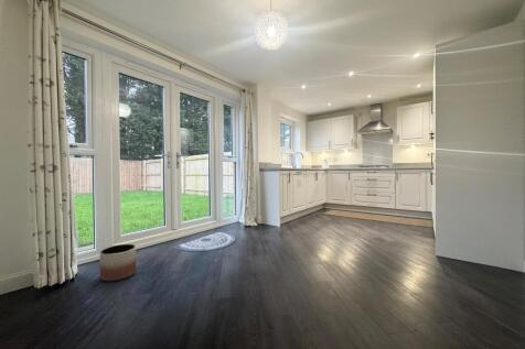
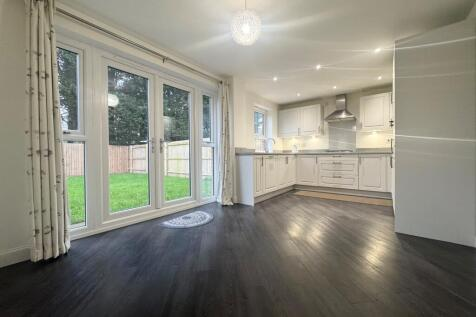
- planter (118, 261)
